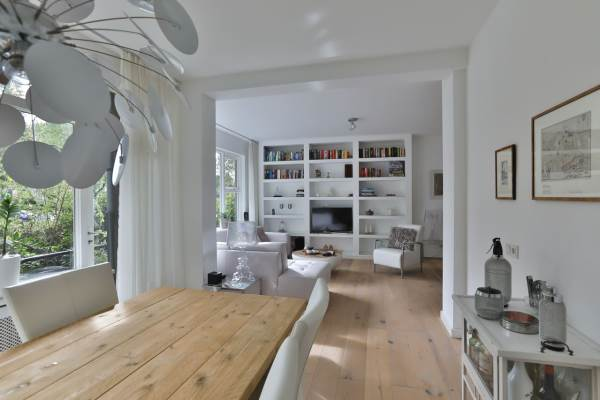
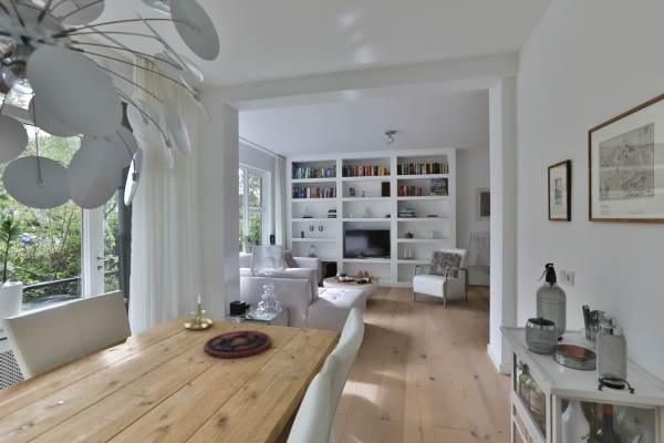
+ plate (238, 342)
+ candle holder (198, 309)
